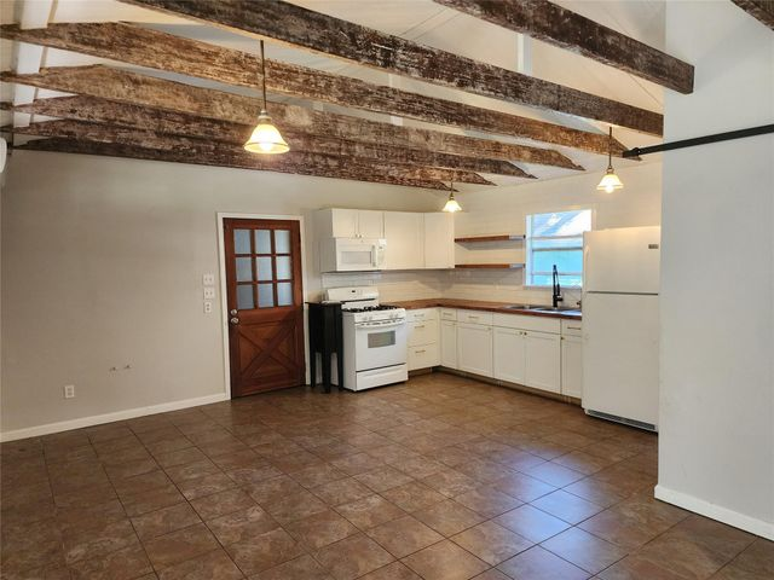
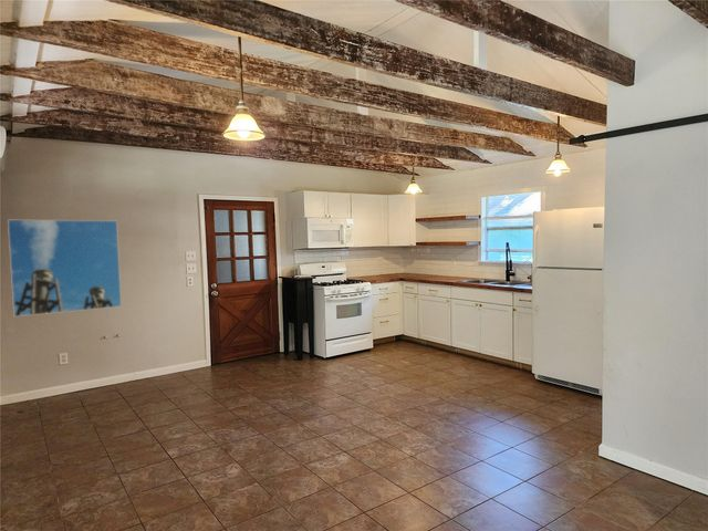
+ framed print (67, 266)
